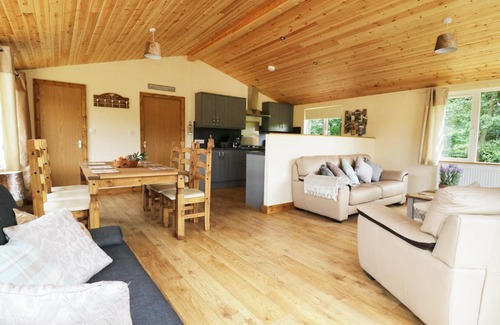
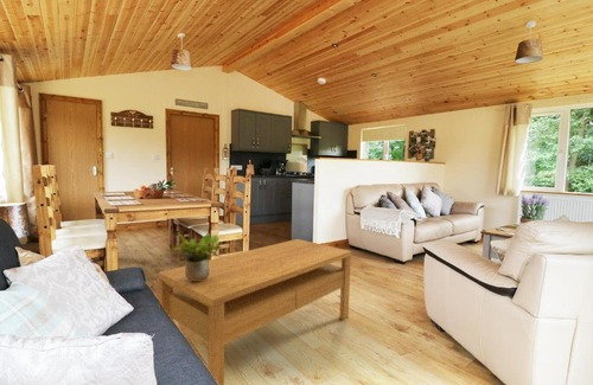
+ potted plant (199, 255)
+ coffee table (267, 297)
